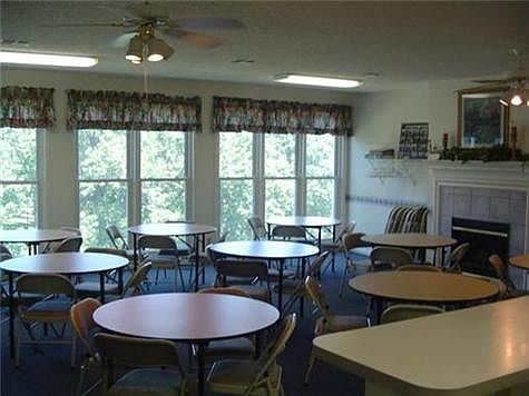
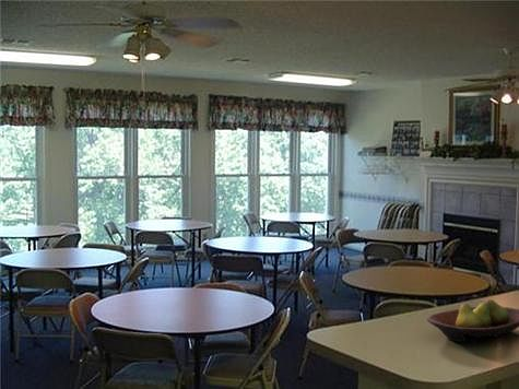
+ fruit bowl (479, 318)
